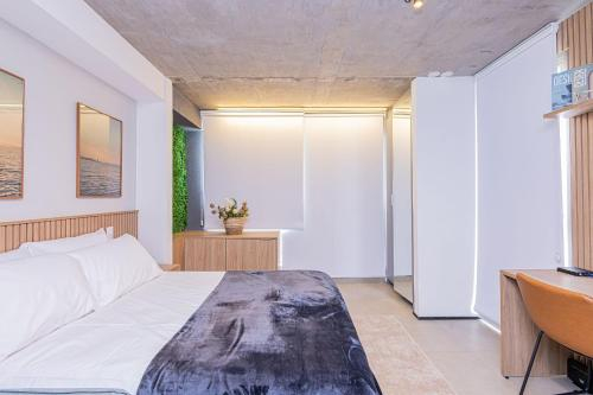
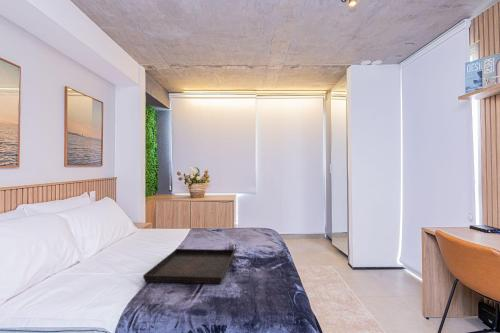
+ serving tray (195, 263)
